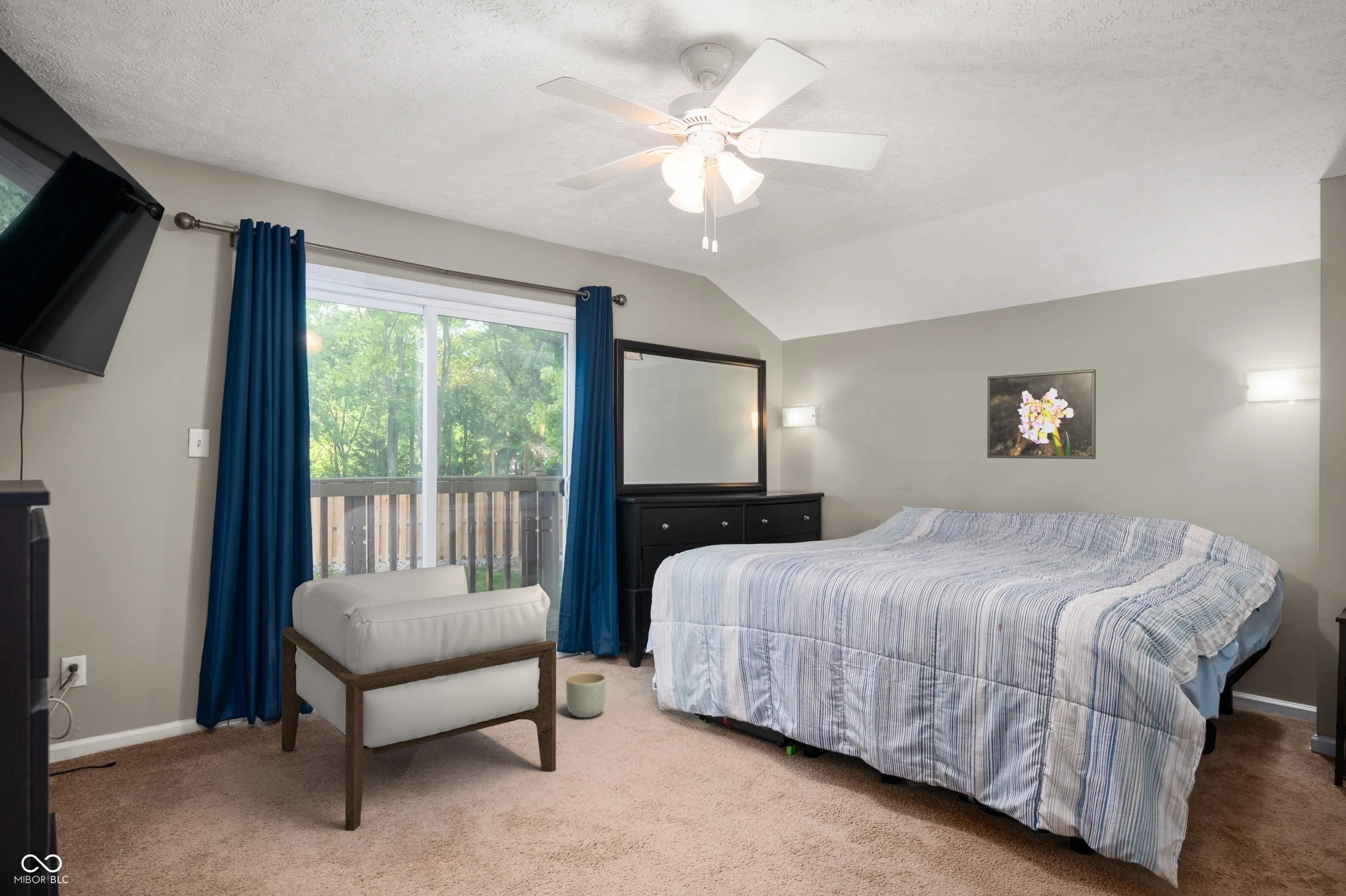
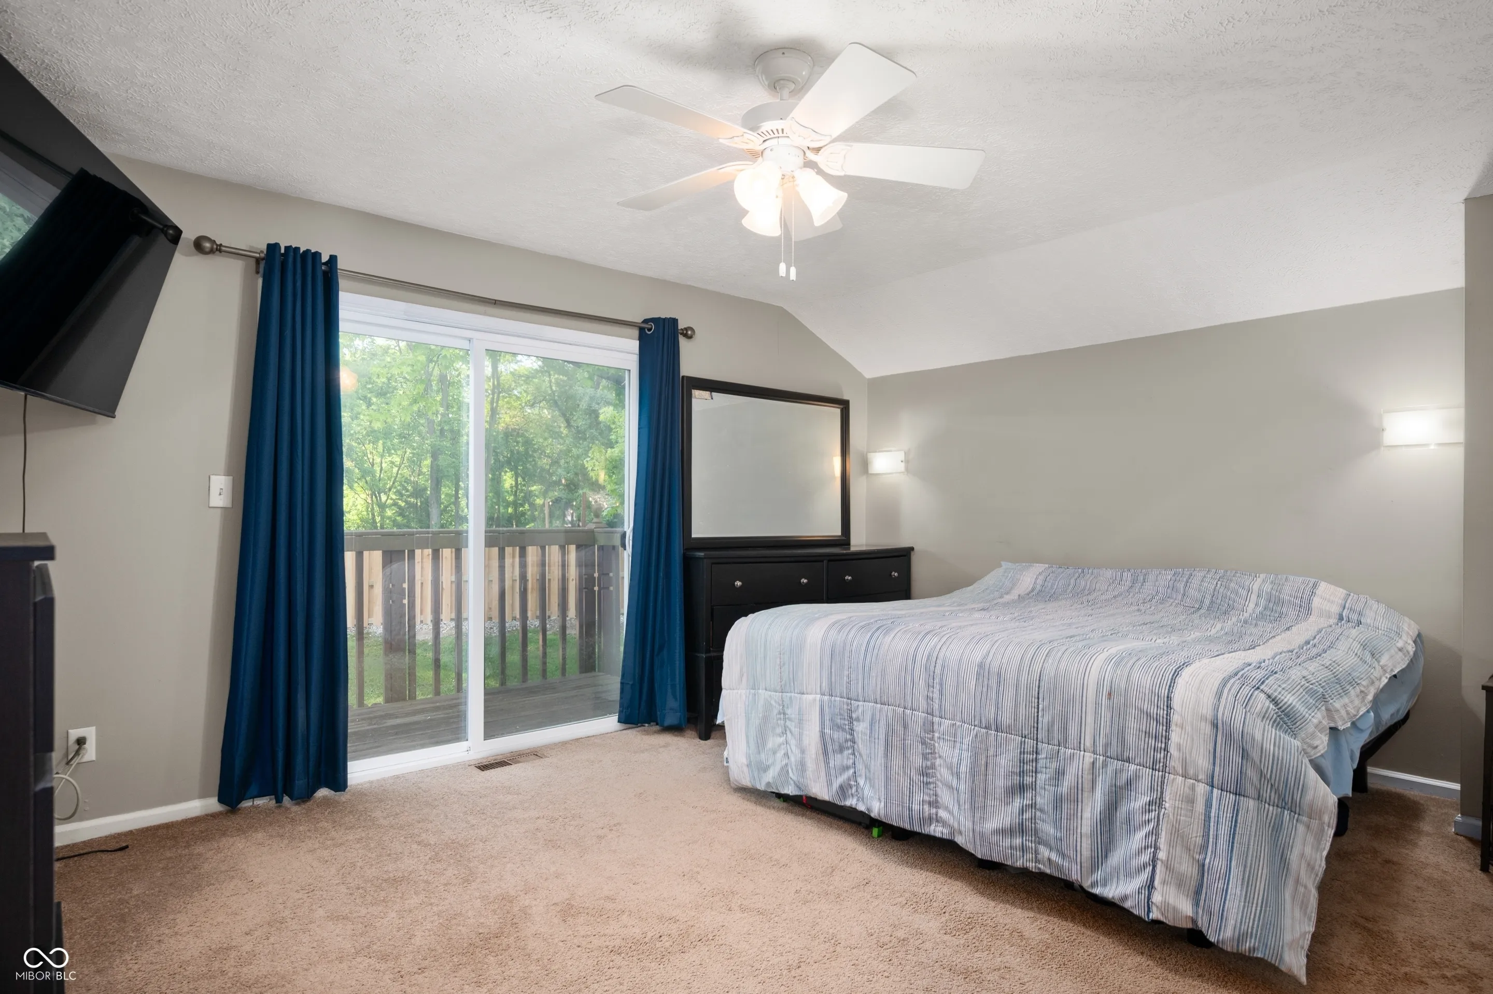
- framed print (1038, 416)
- planter (586, 695)
- armchair (415, 669)
